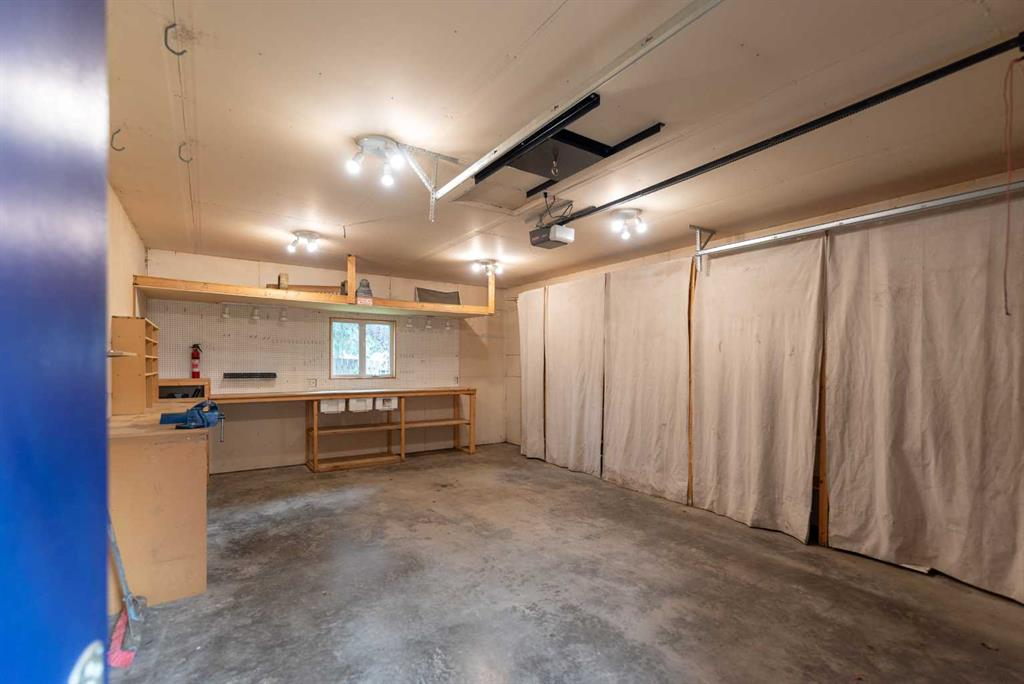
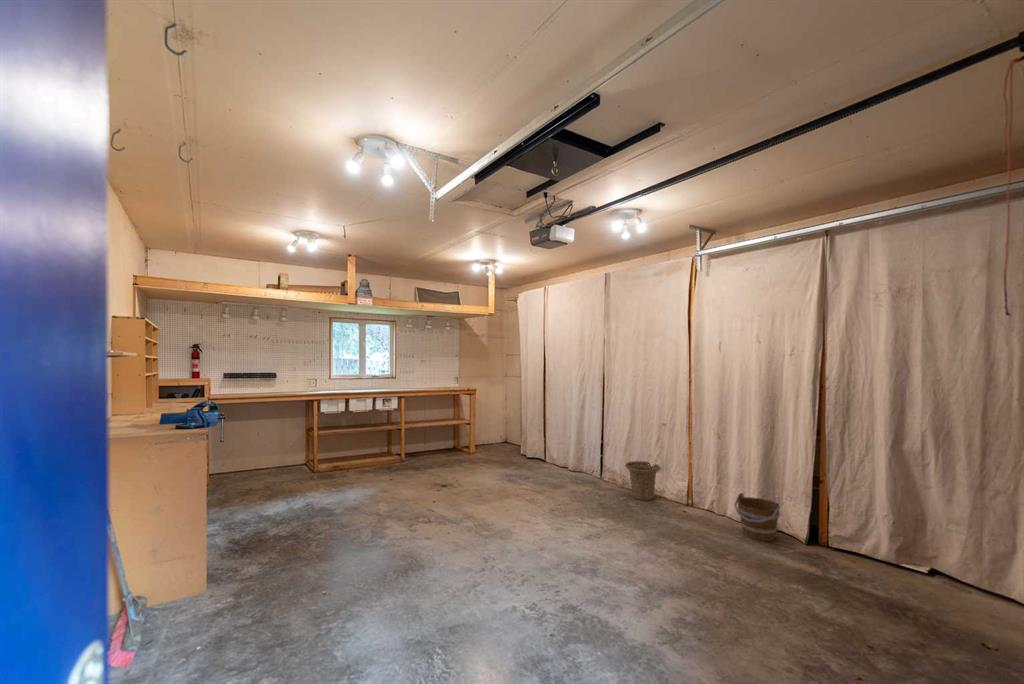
+ basket (642, 481)
+ bucket (757, 516)
